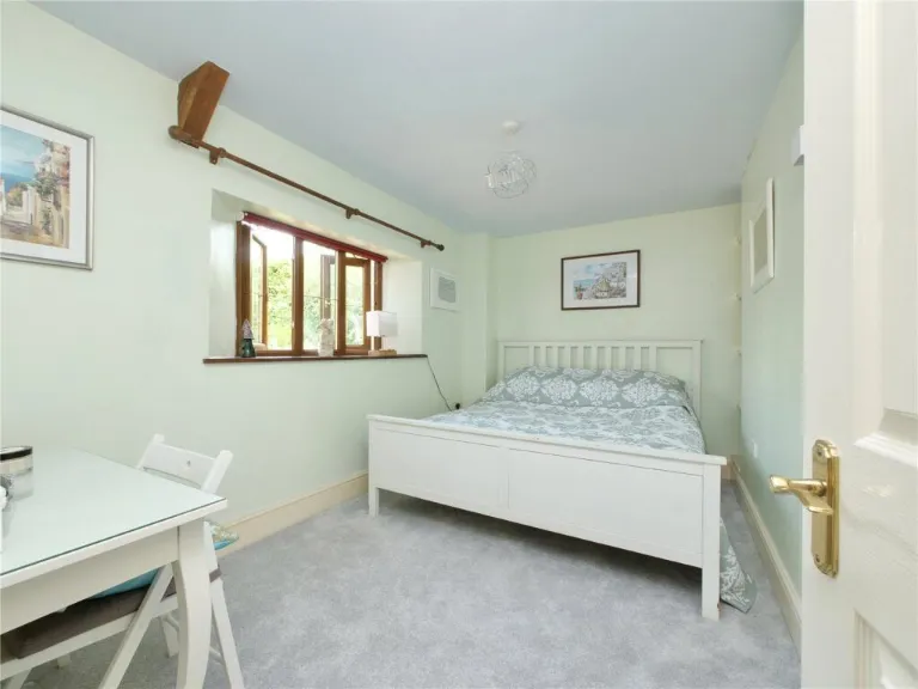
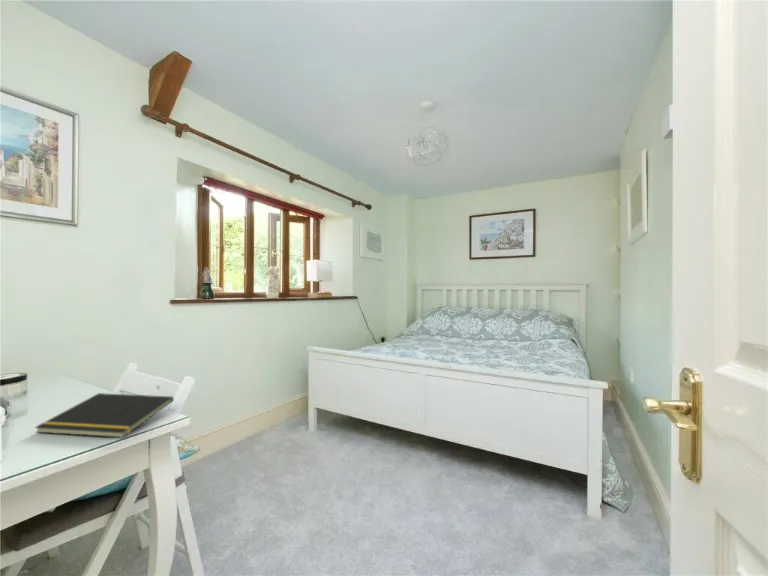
+ notepad (109, 413)
